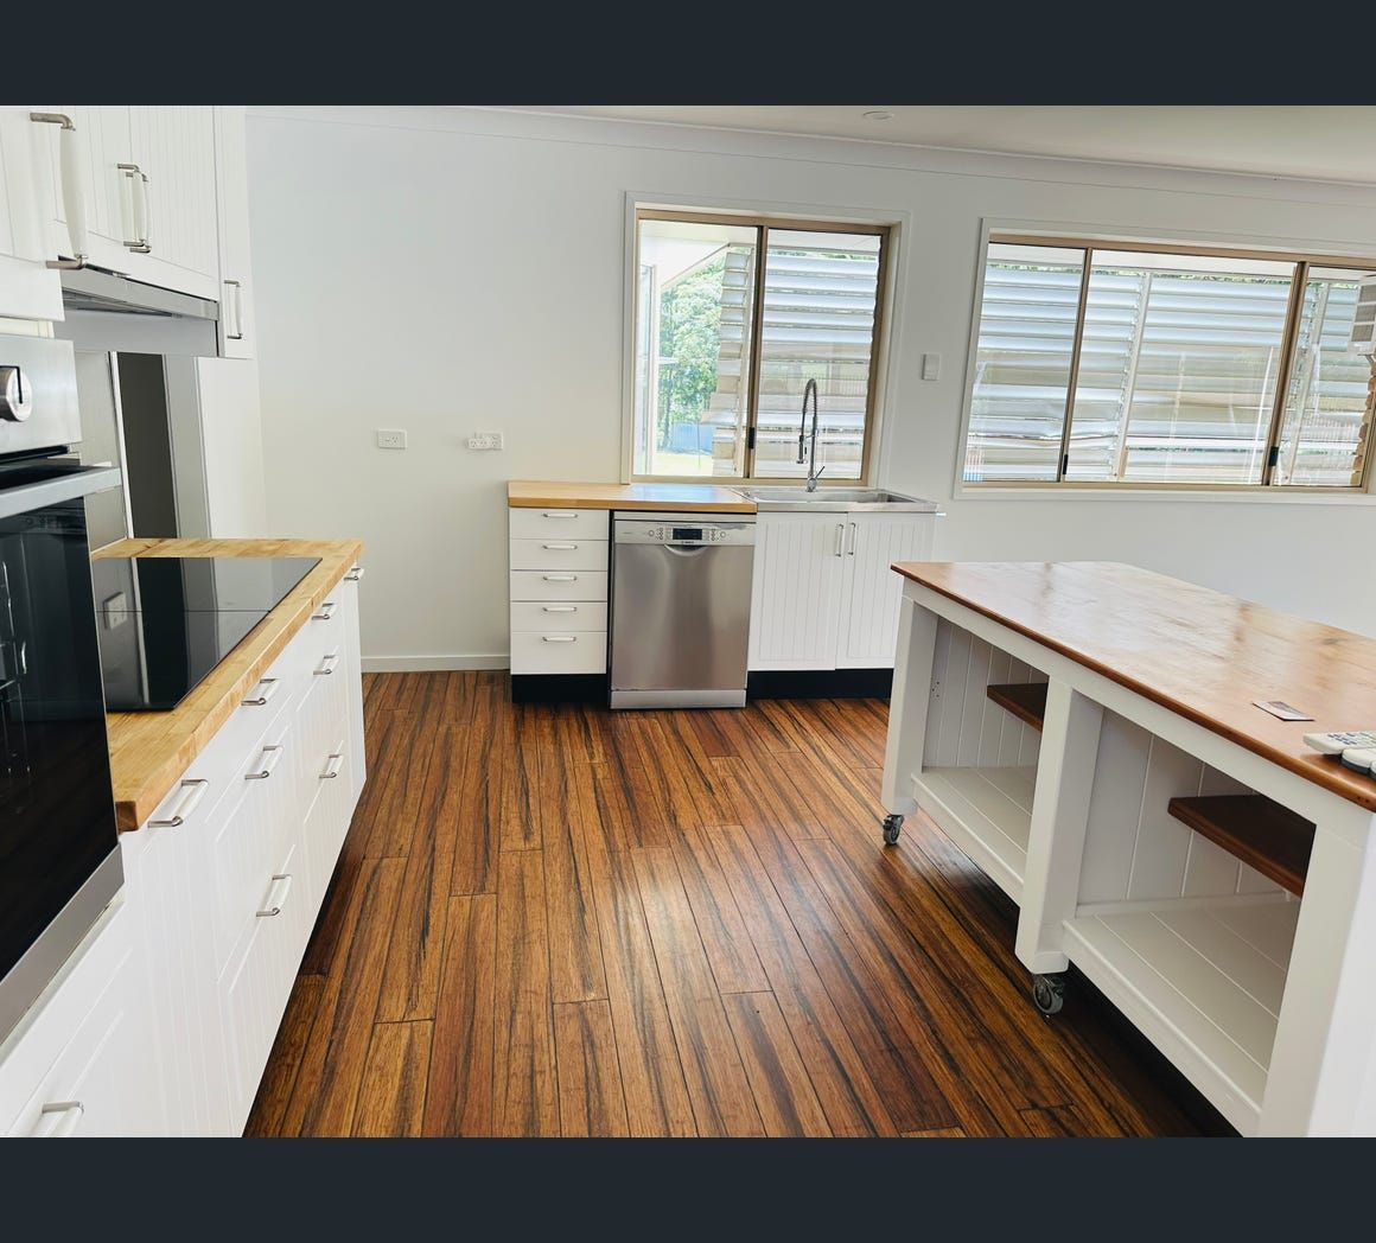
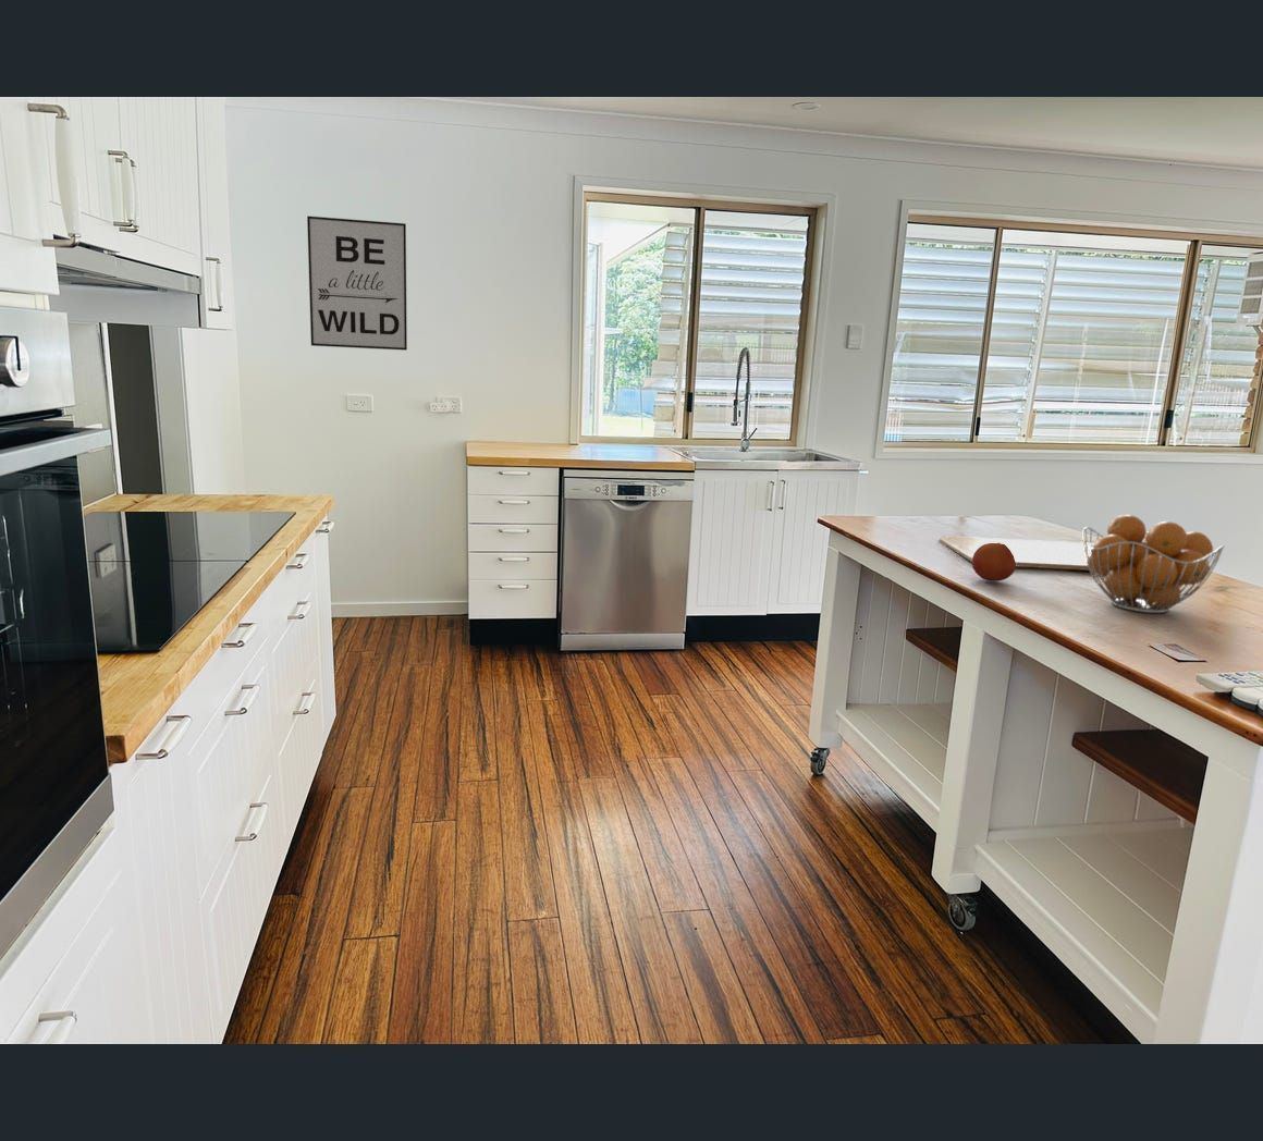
+ wall art (359, 284)
+ chopping board (1051, 553)
+ fruit (993, 561)
+ fruit basket (1146, 563)
